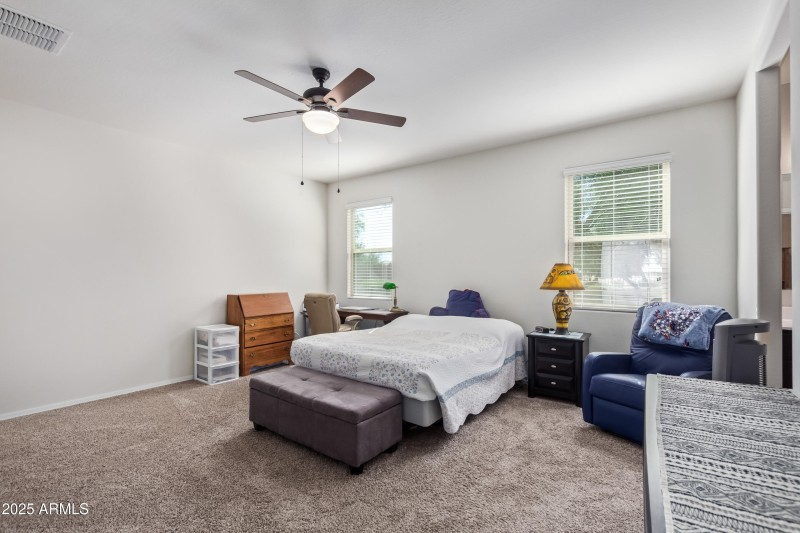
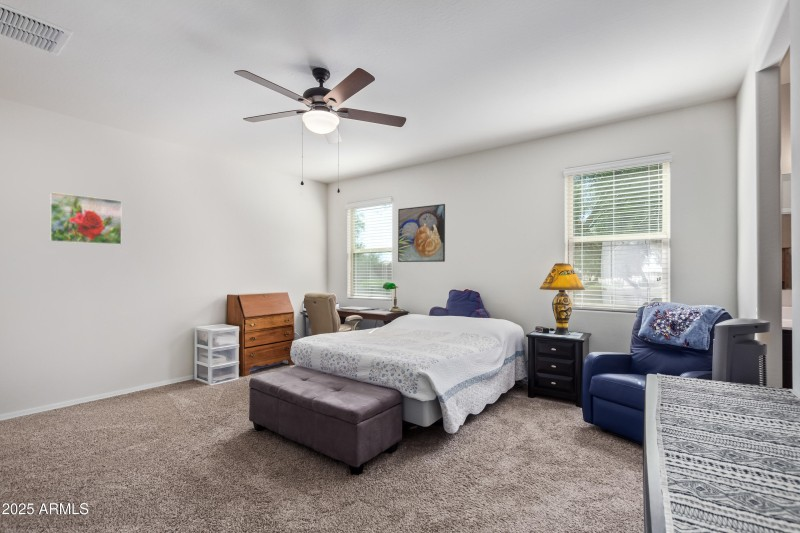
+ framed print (87, 219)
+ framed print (420, 234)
